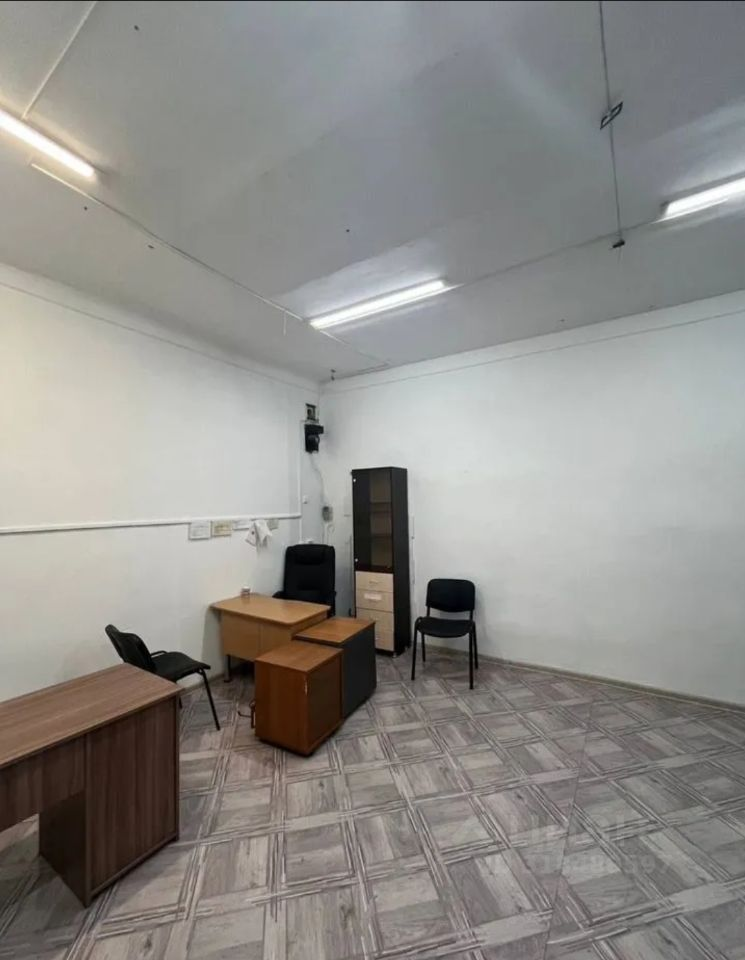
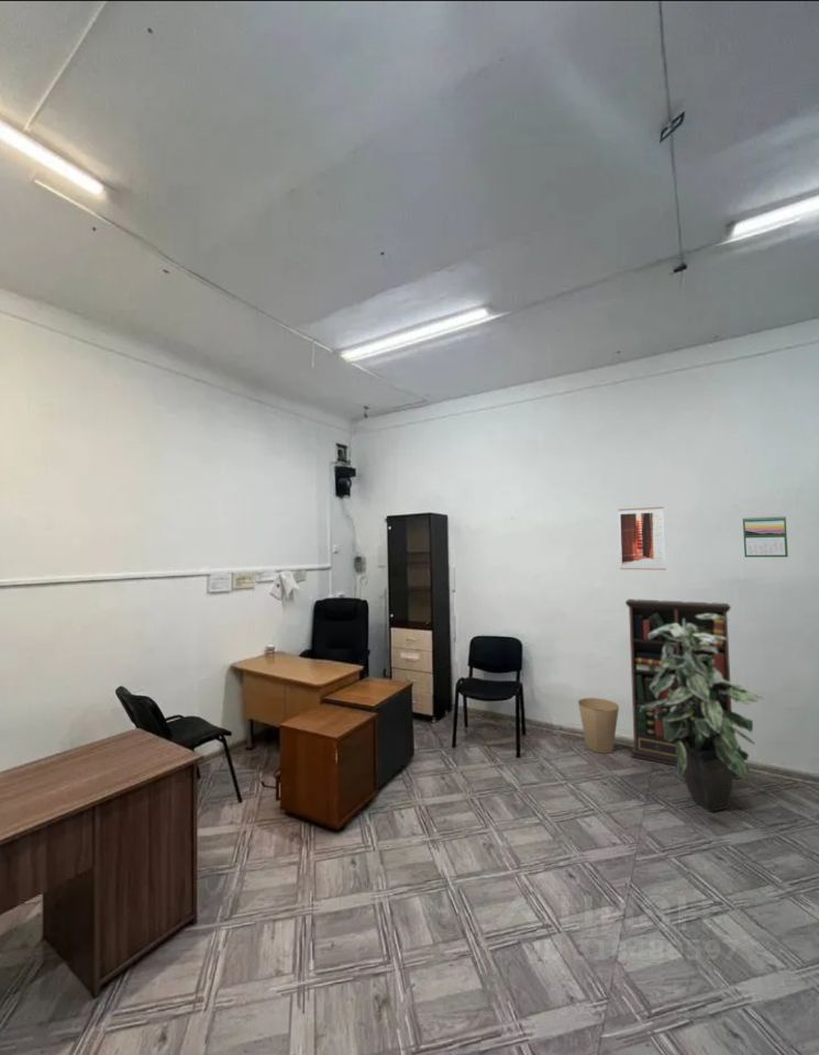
+ bookcase (677, 680)
+ trash can (598, 725)
+ calendar (764, 536)
+ wall art (641, 538)
+ indoor plant (702, 710)
